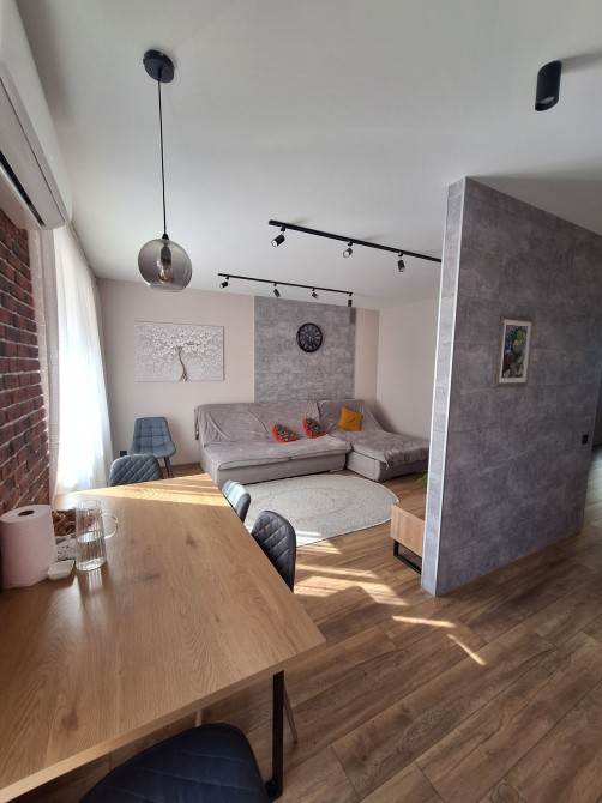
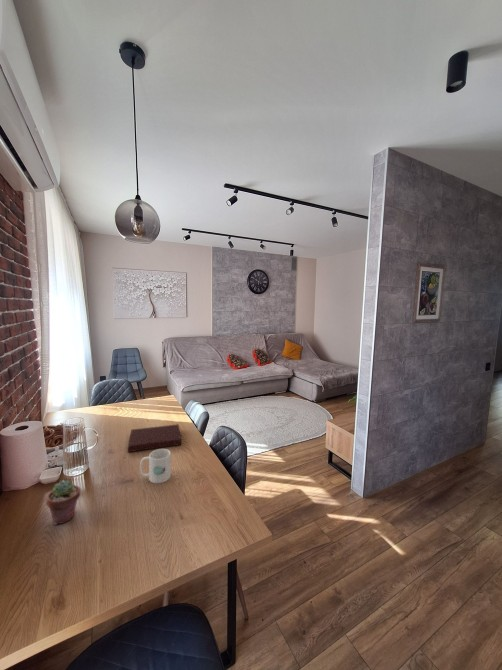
+ notebook (155, 437)
+ potted succulent (63, 499)
+ mug (155, 465)
